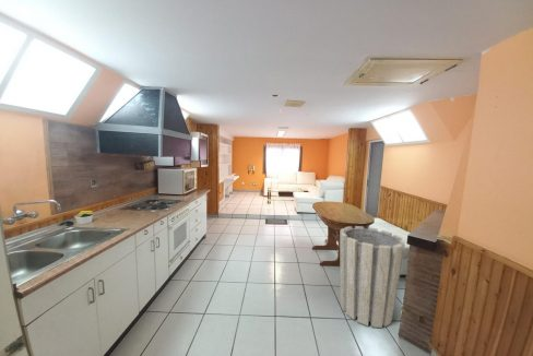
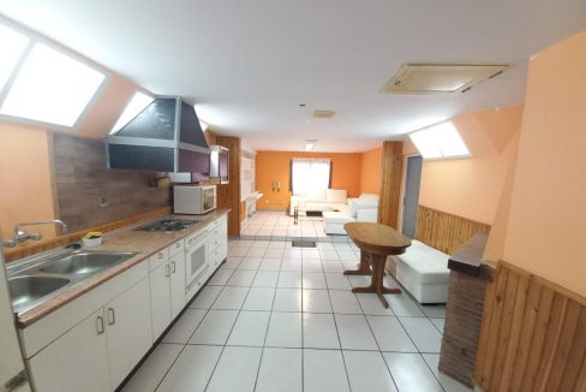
- trash can (367, 272)
